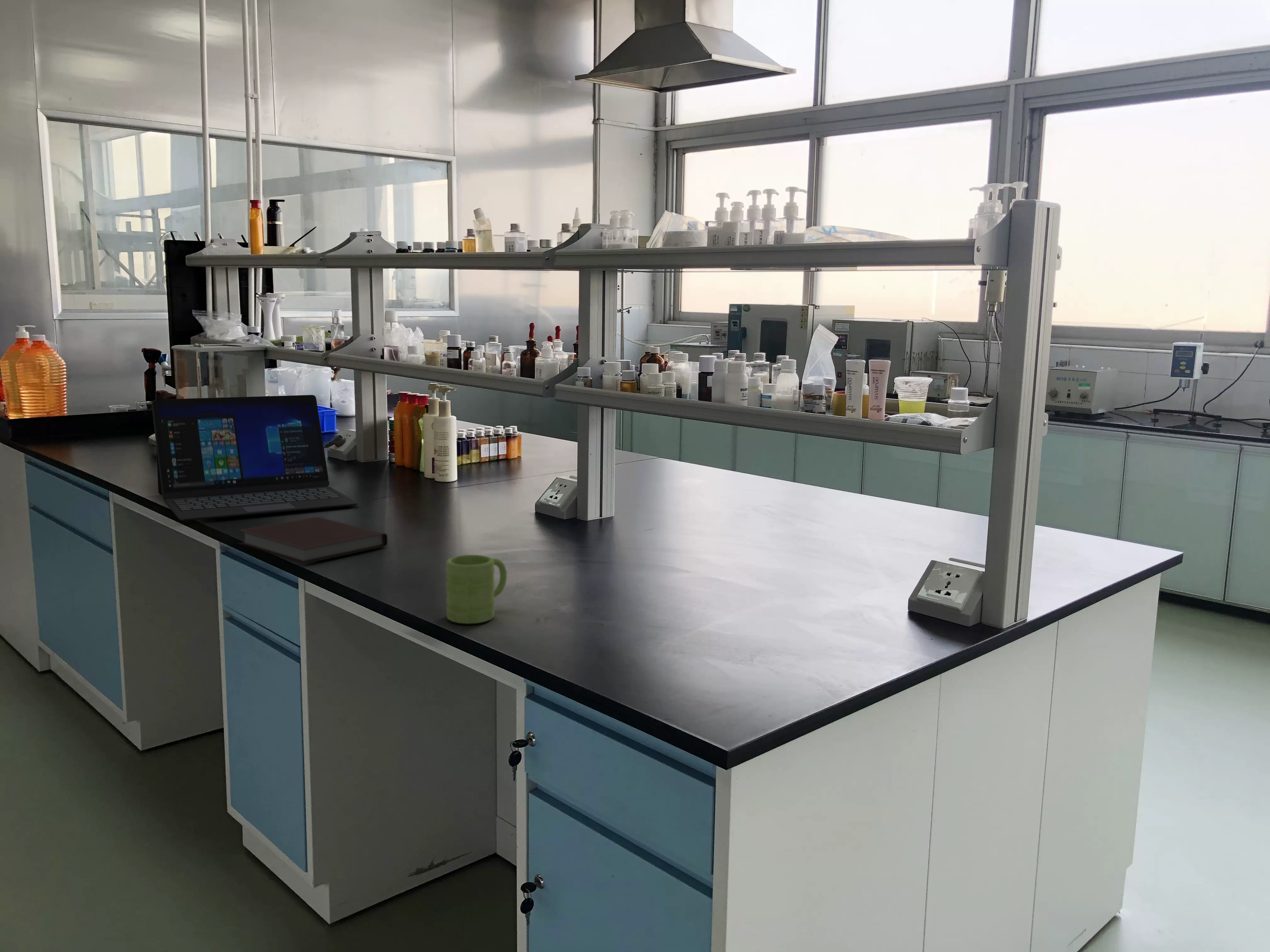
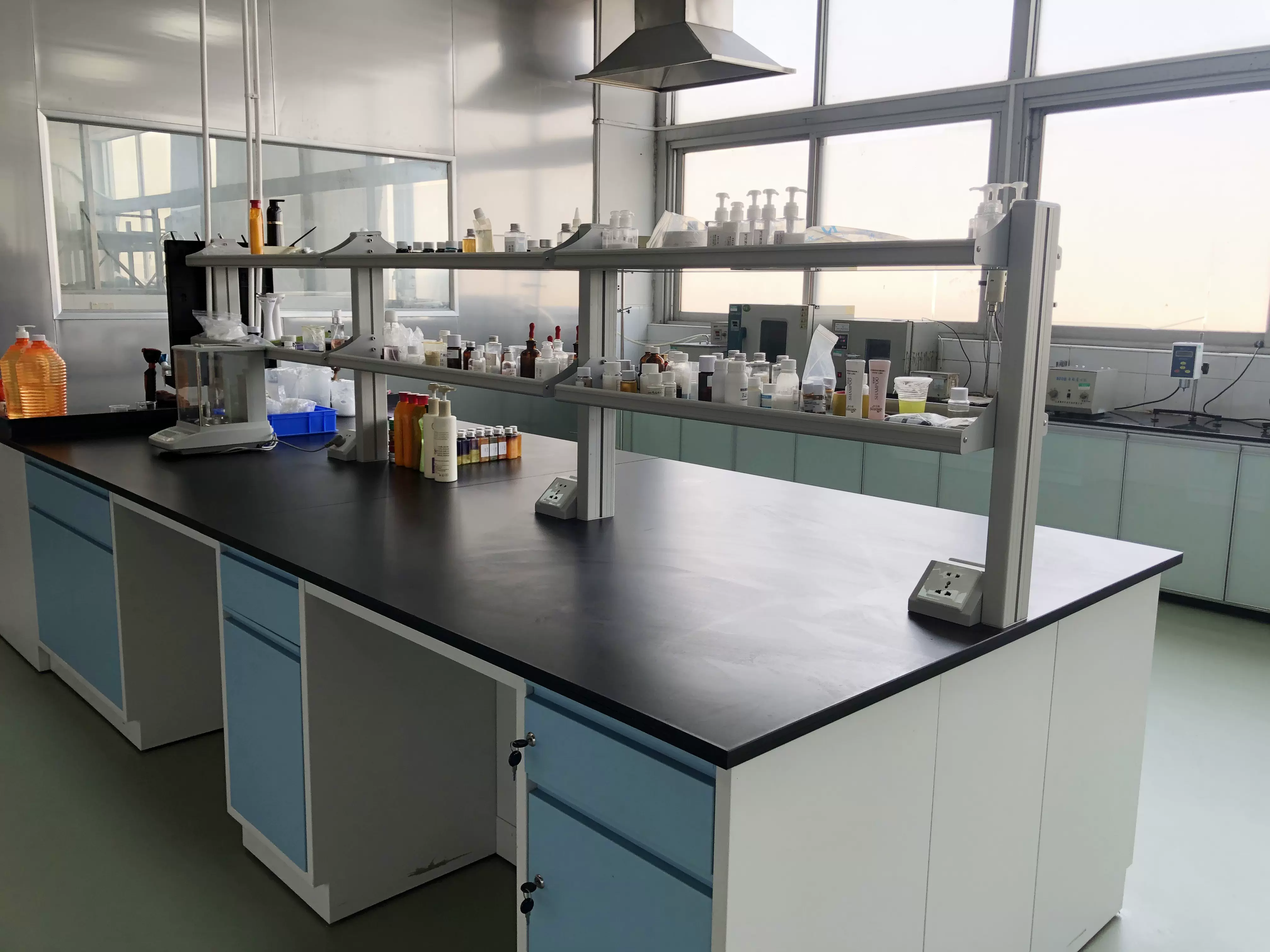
- notebook (312, 538)
- laptop (254, 452)
- mug (479, 586)
